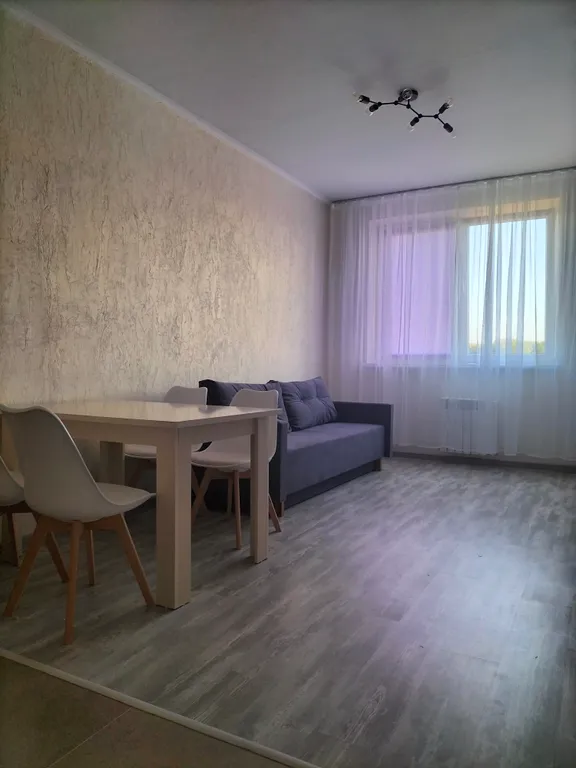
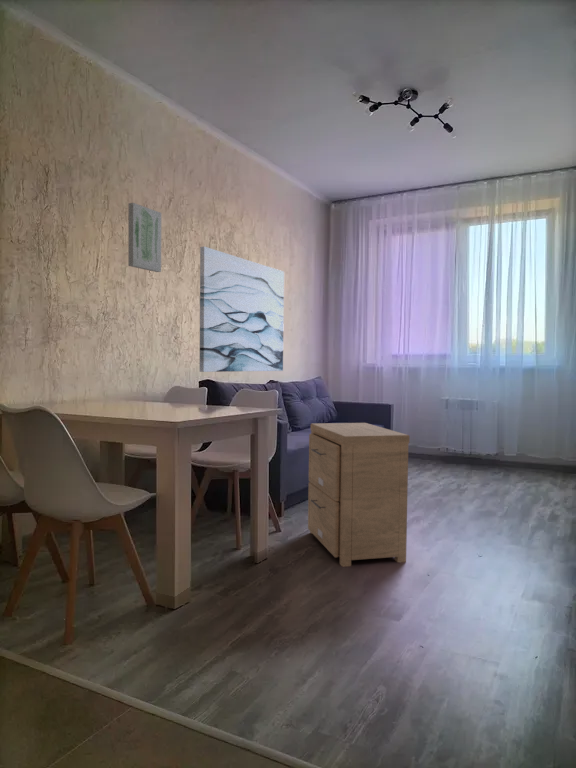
+ wall art (246, 316)
+ wall art (145, 238)
+ side table (350, 487)
